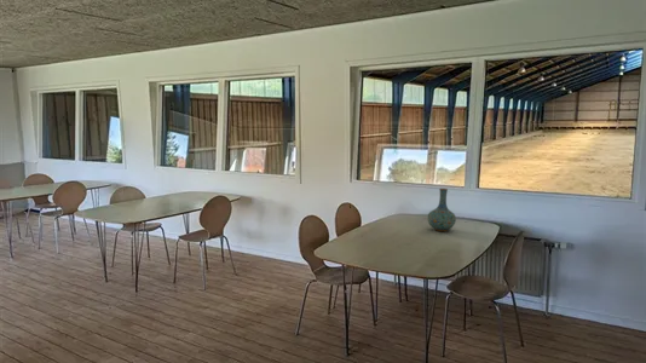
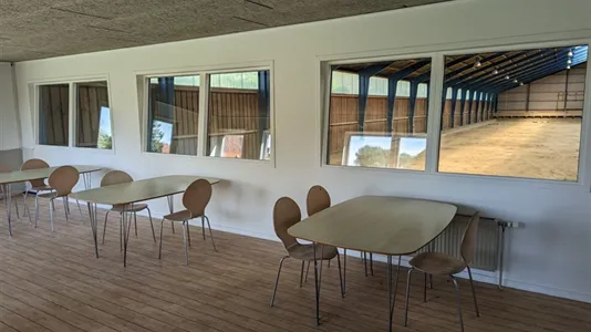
- vase (442, 209)
